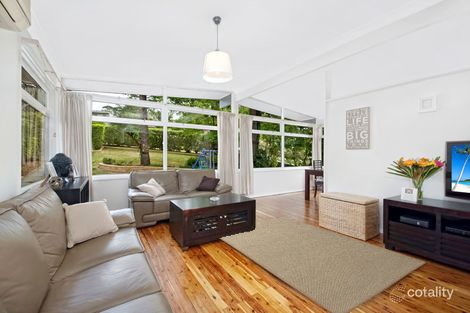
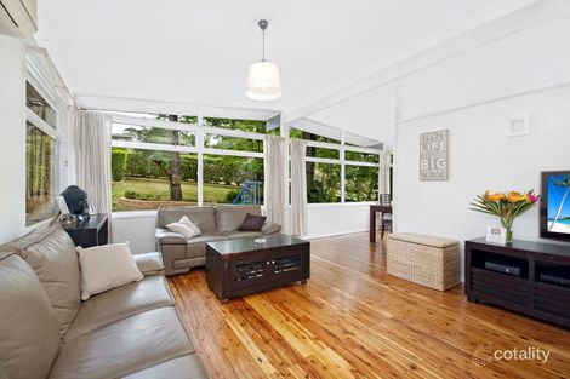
- rug (298, 243)
